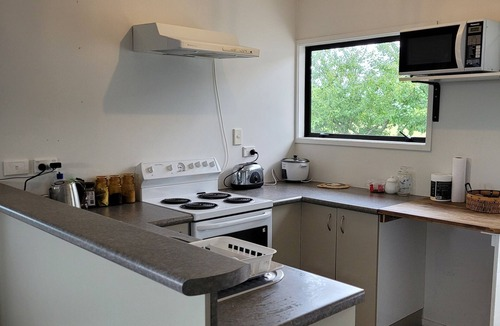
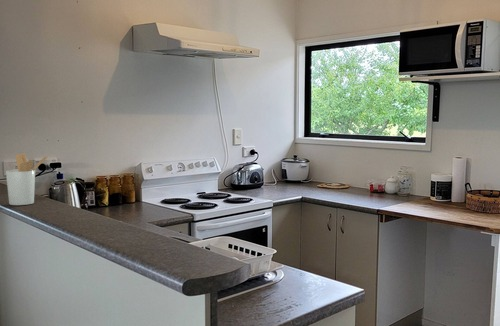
+ utensil holder (28, 178)
